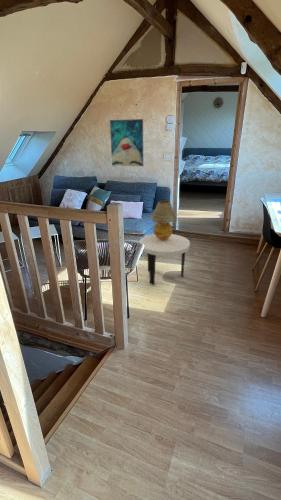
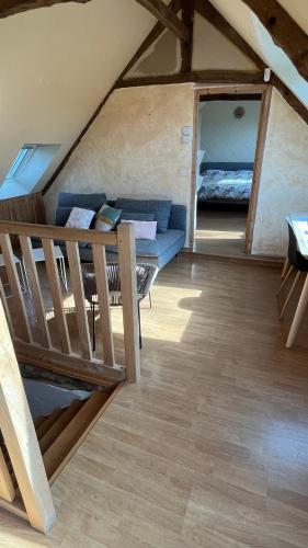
- table lamp (163, 220)
- side table (163, 255)
- wall art (126, 143)
